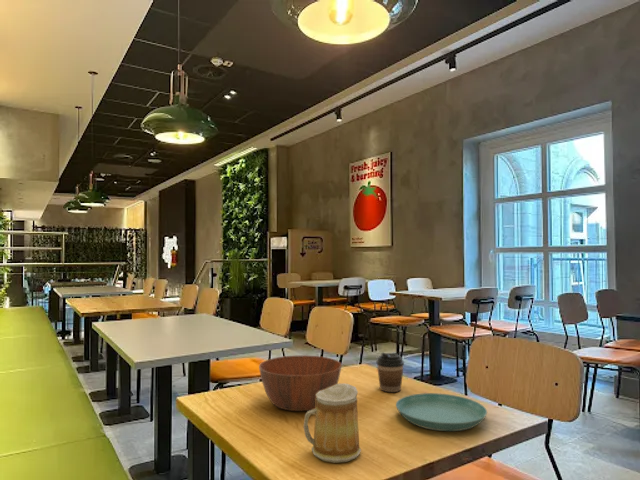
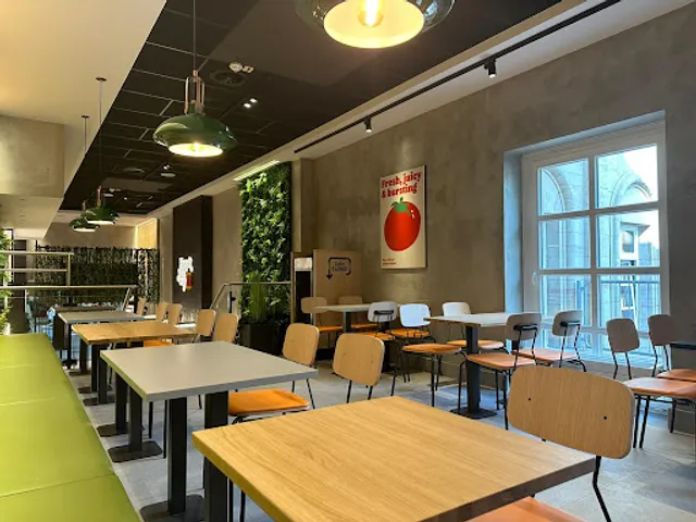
- mug (332, 419)
- bowl (300, 383)
- coffee cup (390, 370)
- saucer (440, 412)
